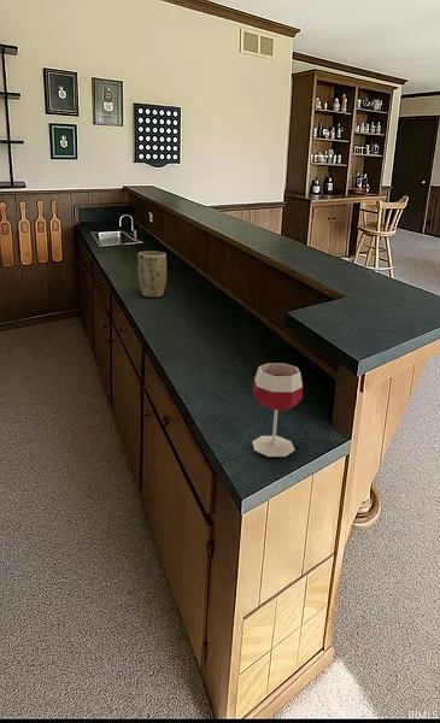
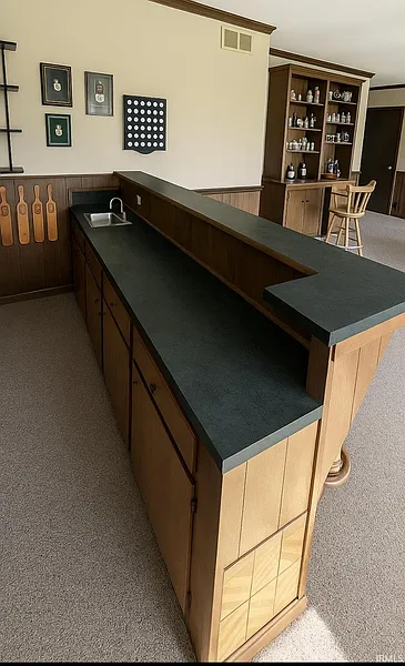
- wineglass (276, 408)
- plant pot (152, 274)
